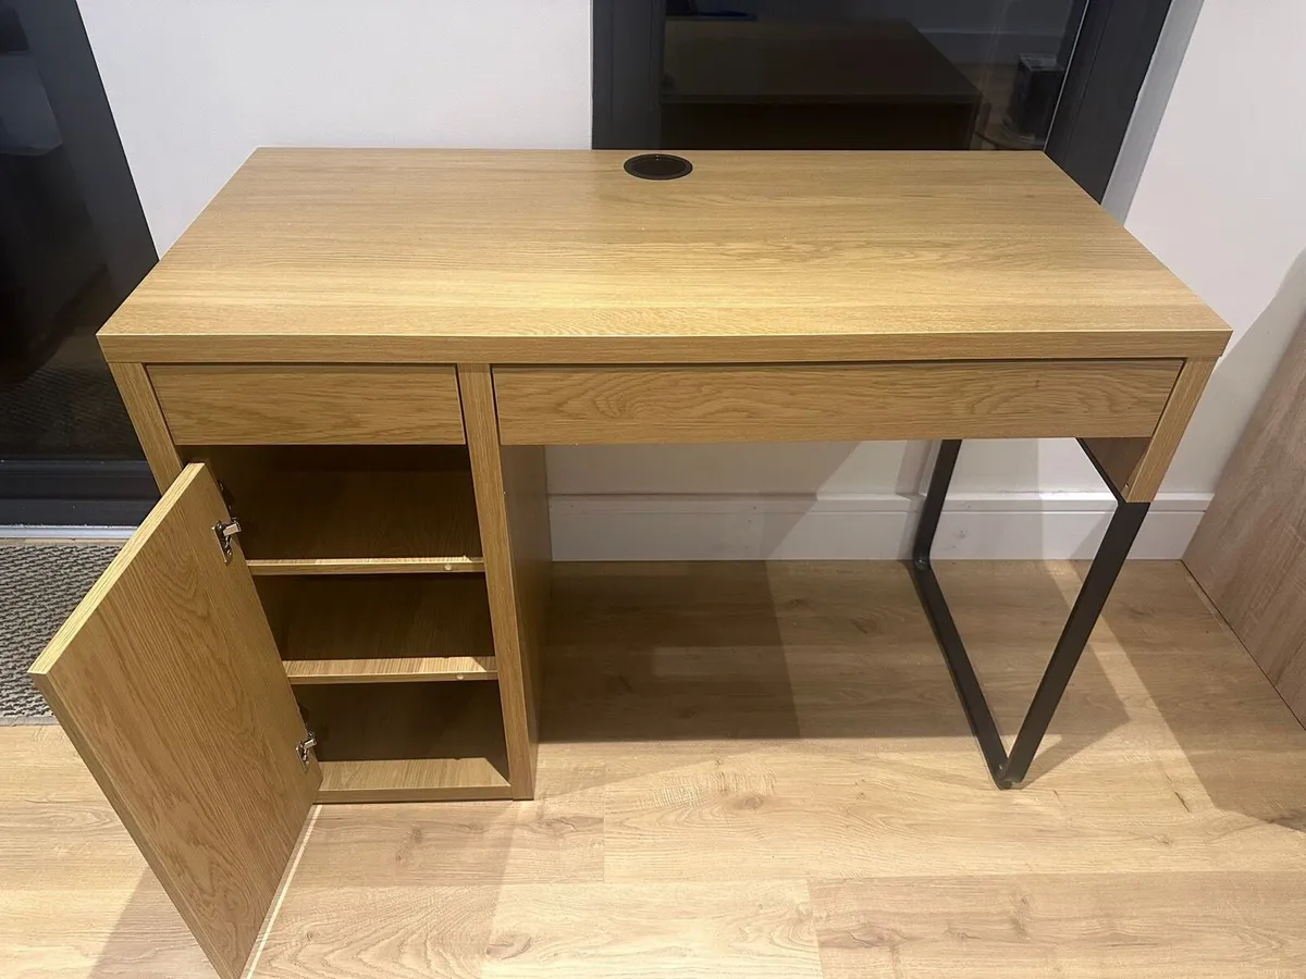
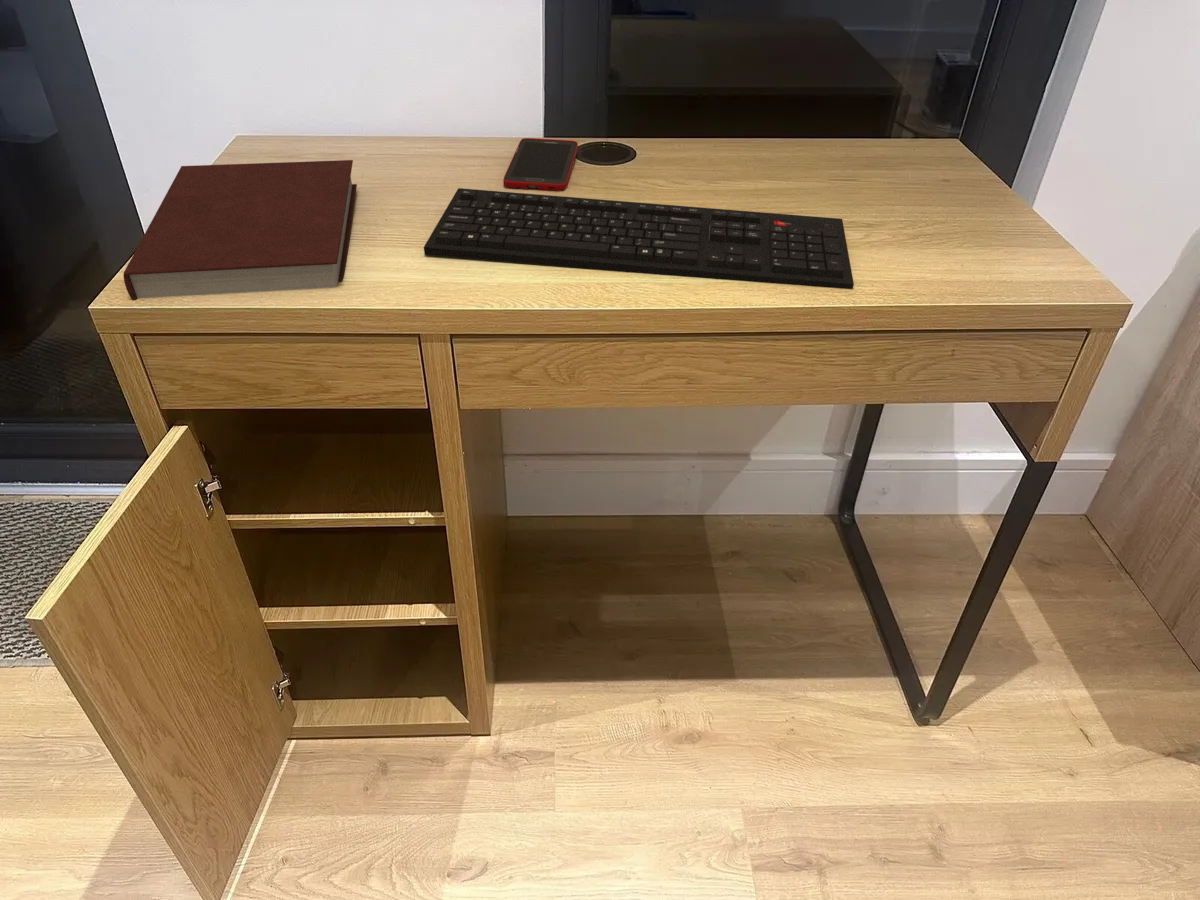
+ notebook (254, 223)
+ cell phone (542, 163)
+ keyboard (641, 232)
